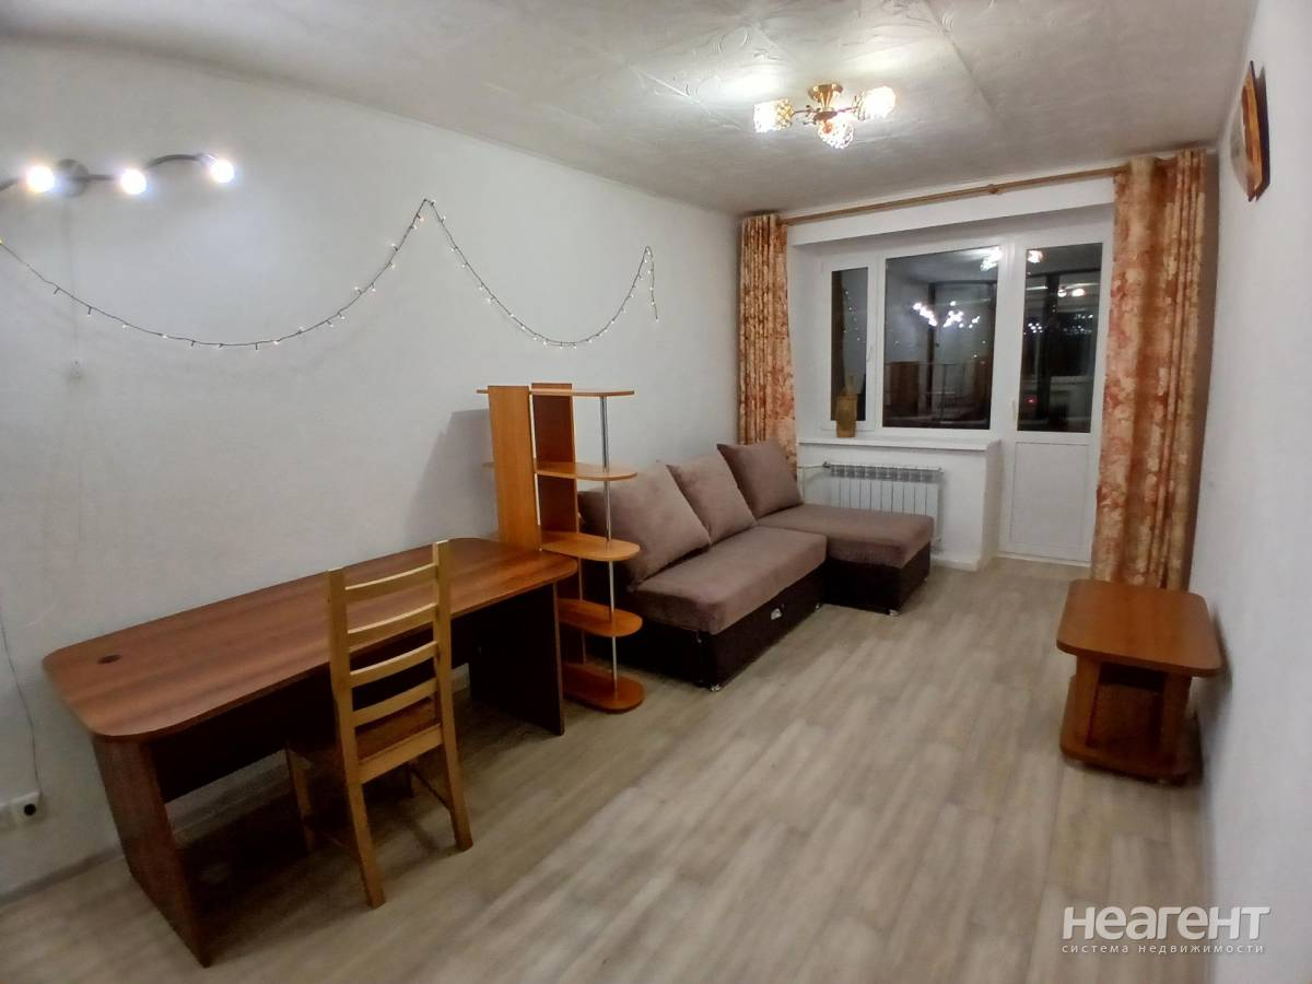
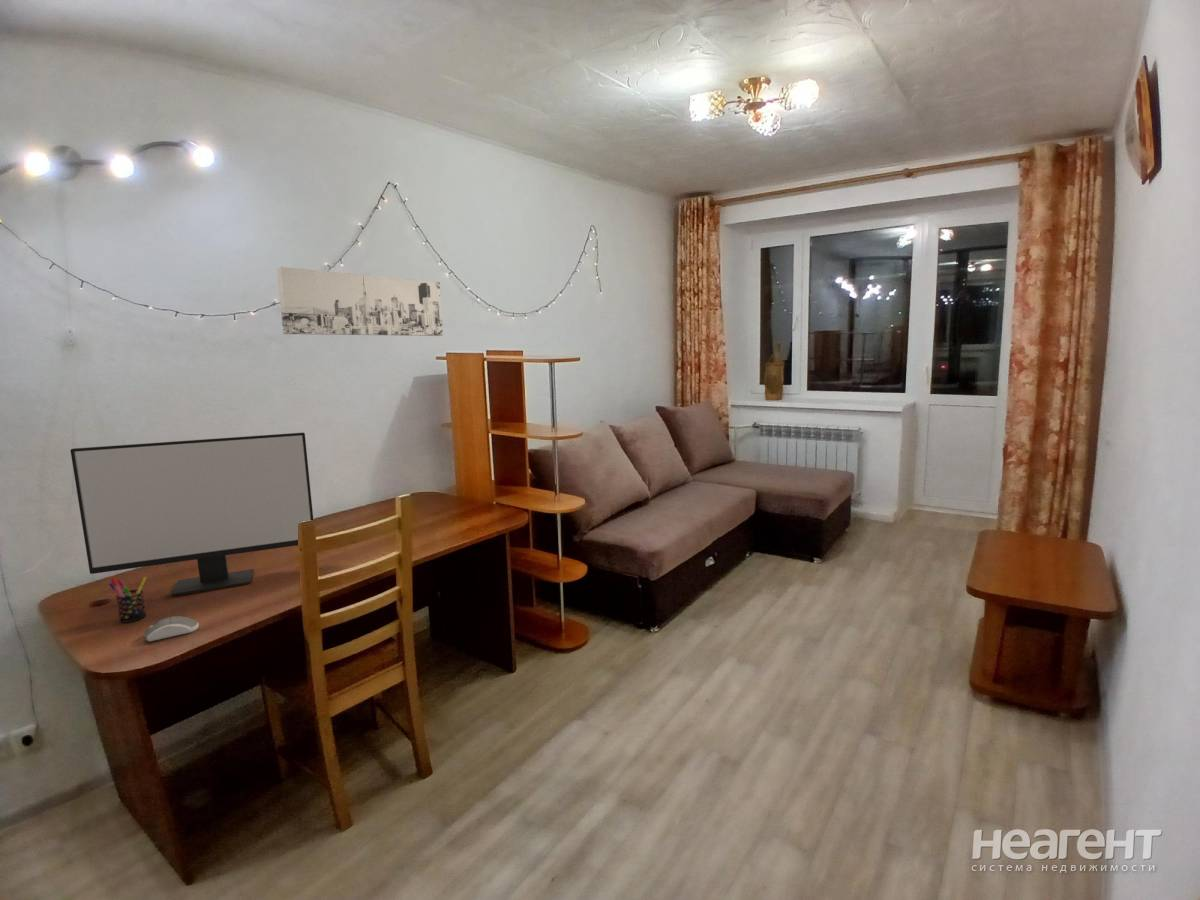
+ wall art (369, 305)
+ pen holder (128, 597)
+ computer mouse (171, 625)
+ computer monitor (205, 512)
